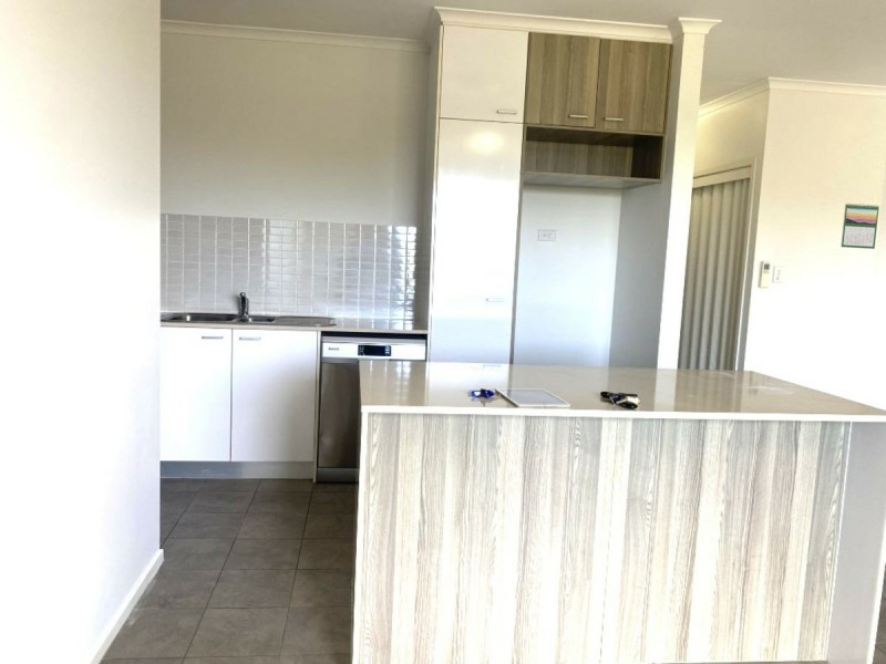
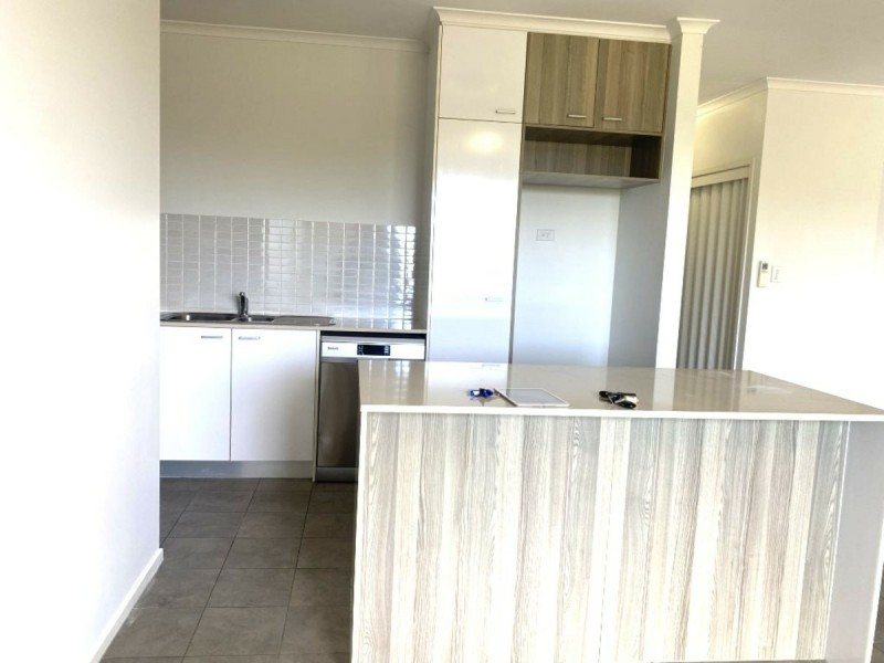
- calendar (859, 226)
